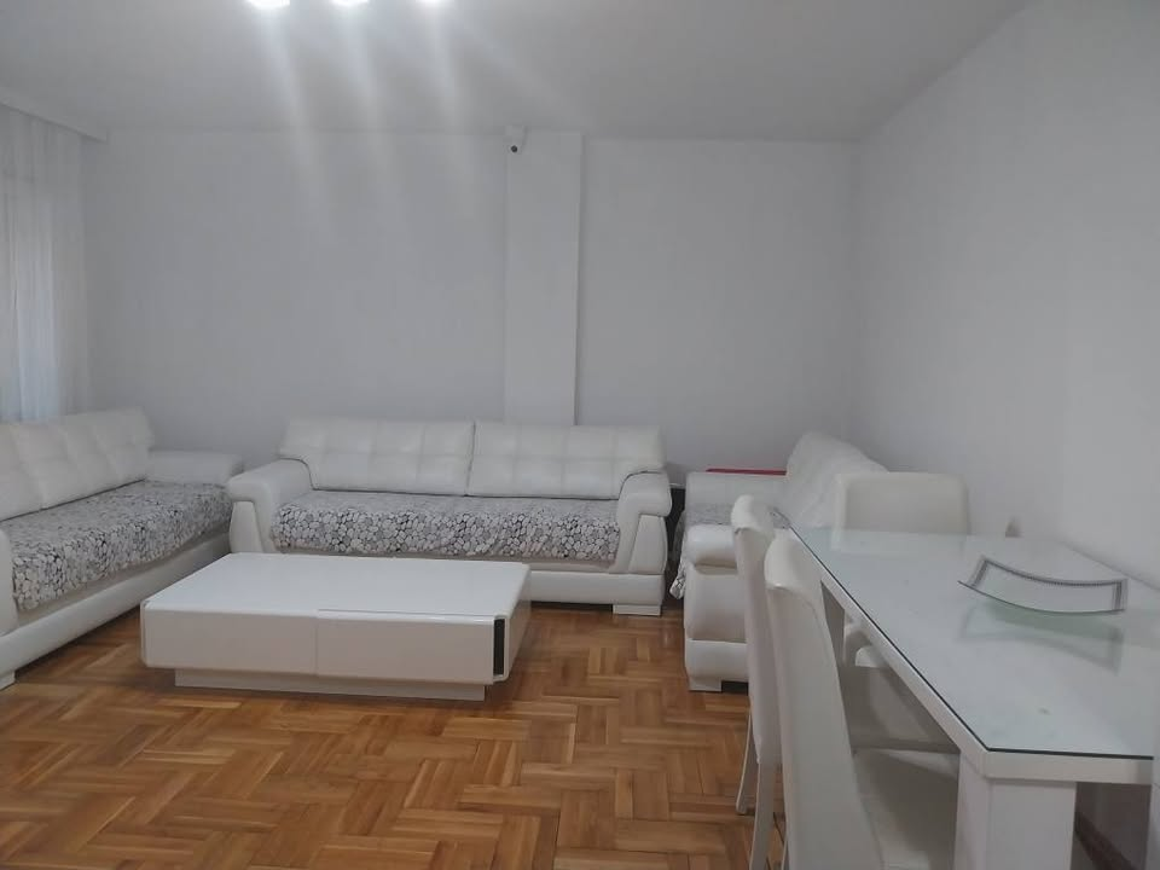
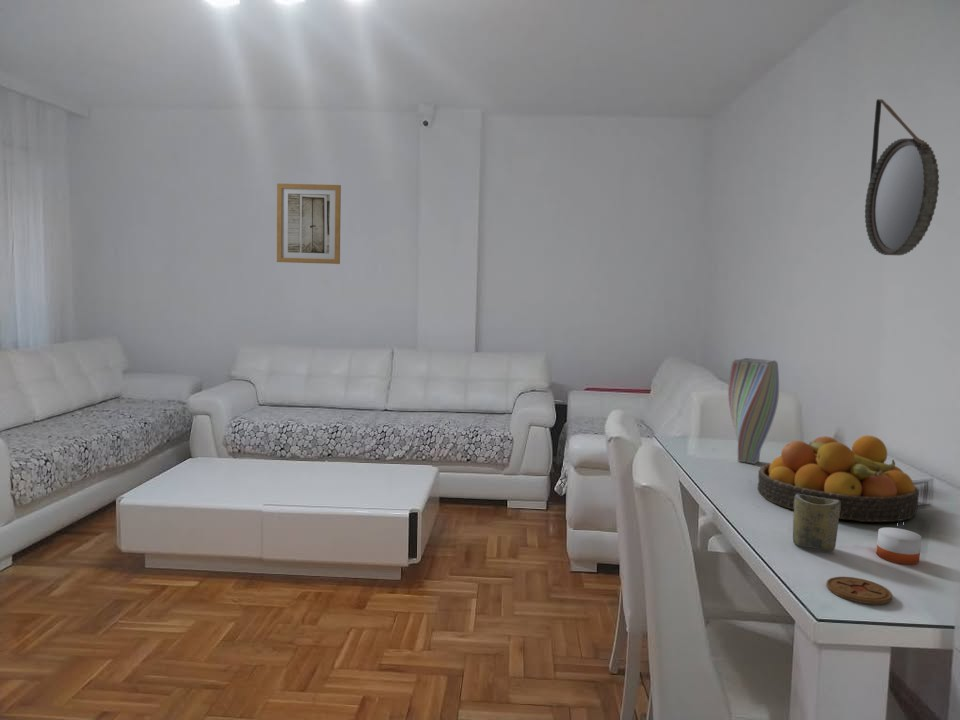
+ candle (899, 532)
+ cup (815, 522)
+ wall art (308, 223)
+ vase (751, 410)
+ fruit bowl (836, 468)
+ home mirror (900, 170)
+ coaster (858, 589)
